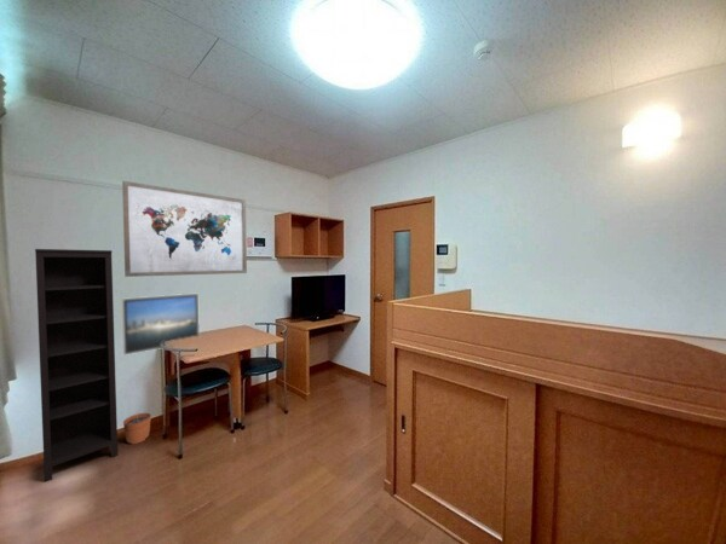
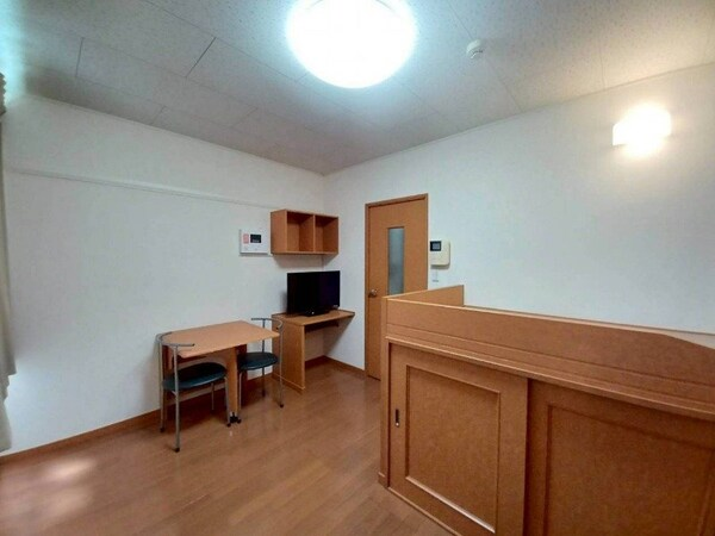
- plant pot (137, 423)
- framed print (163, 322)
- wall art (192, 233)
- bookcase (77, 355)
